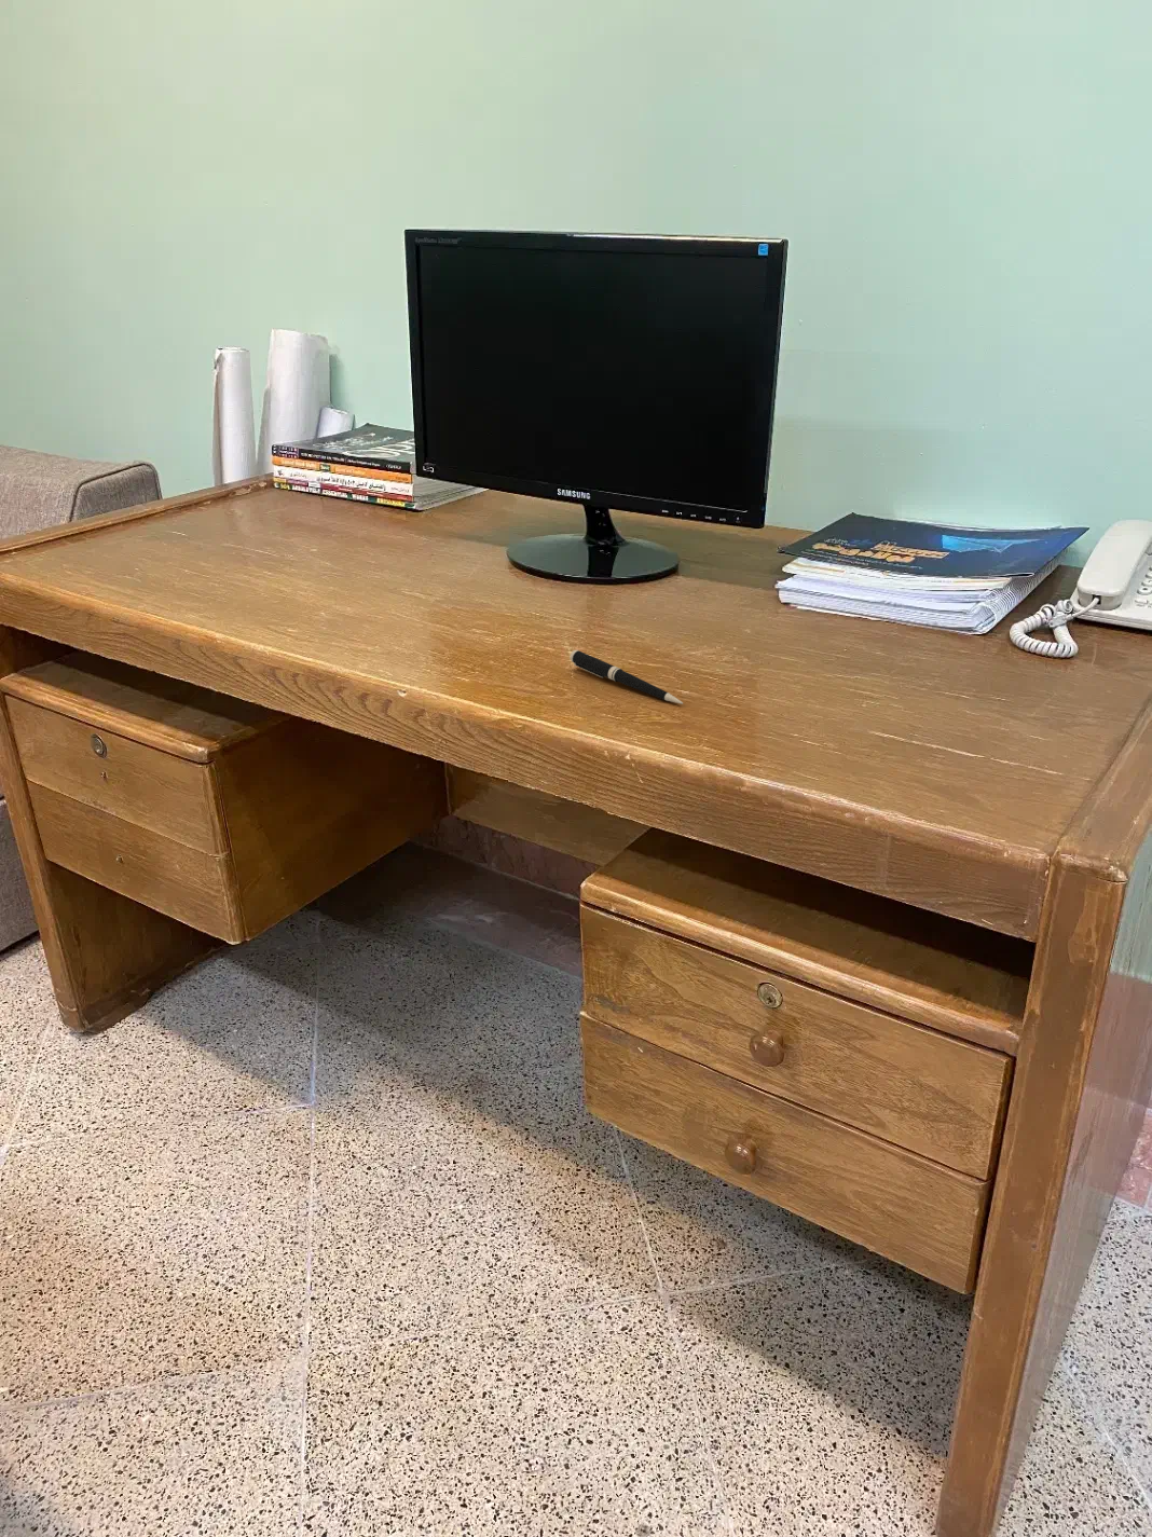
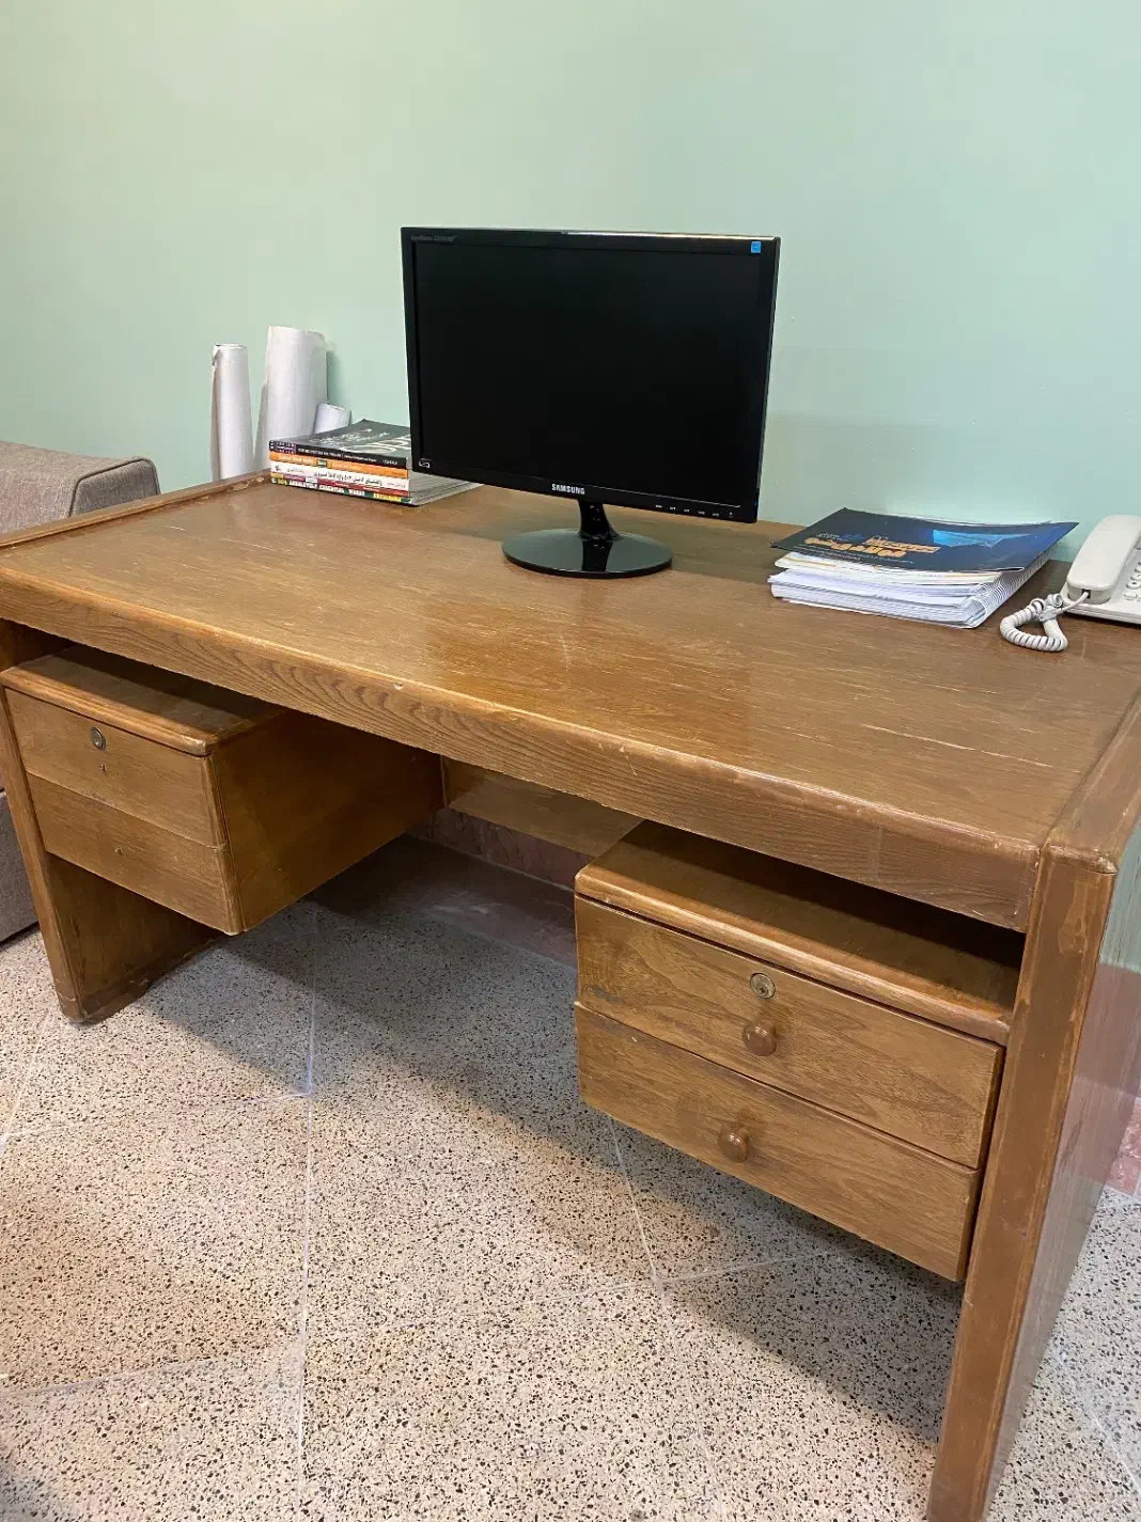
- pen (626, 677)
